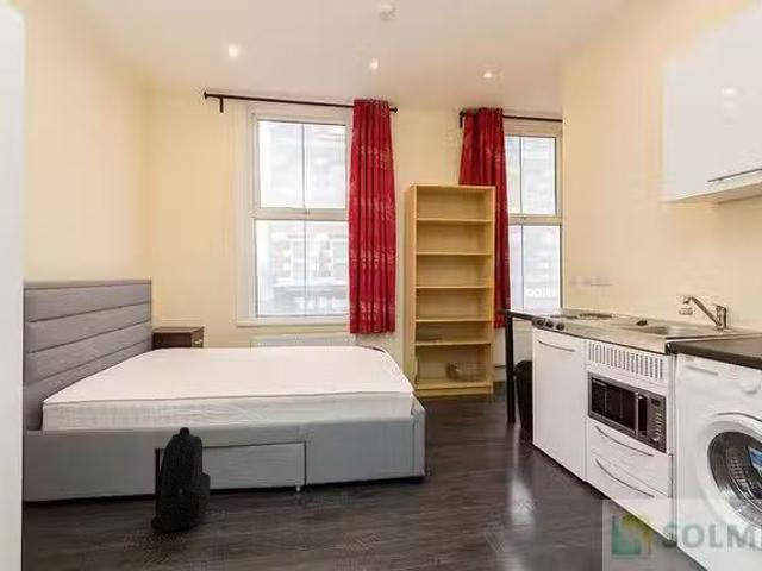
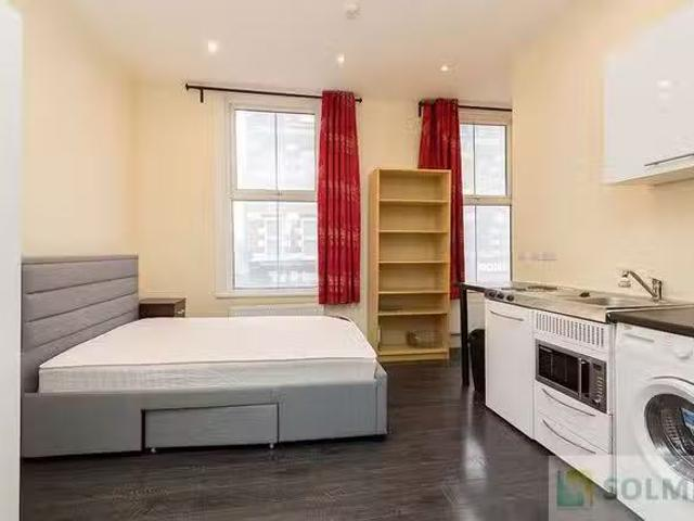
- backpack (182, 473)
